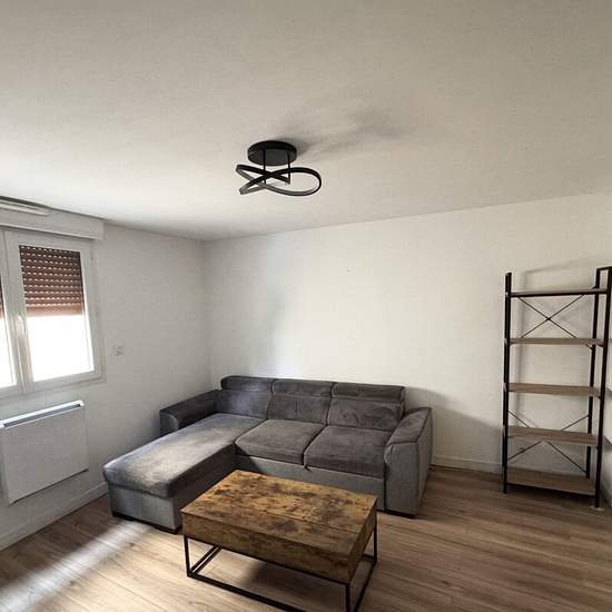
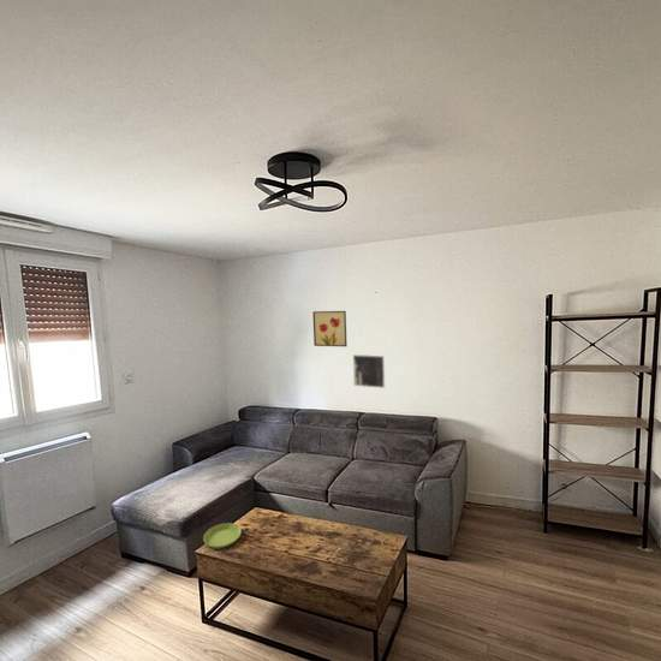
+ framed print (368, 370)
+ wall art (329, 328)
+ saucer (222, 536)
